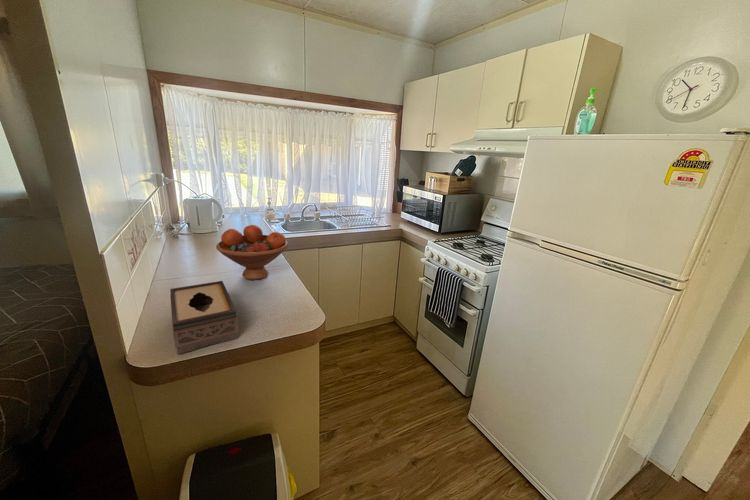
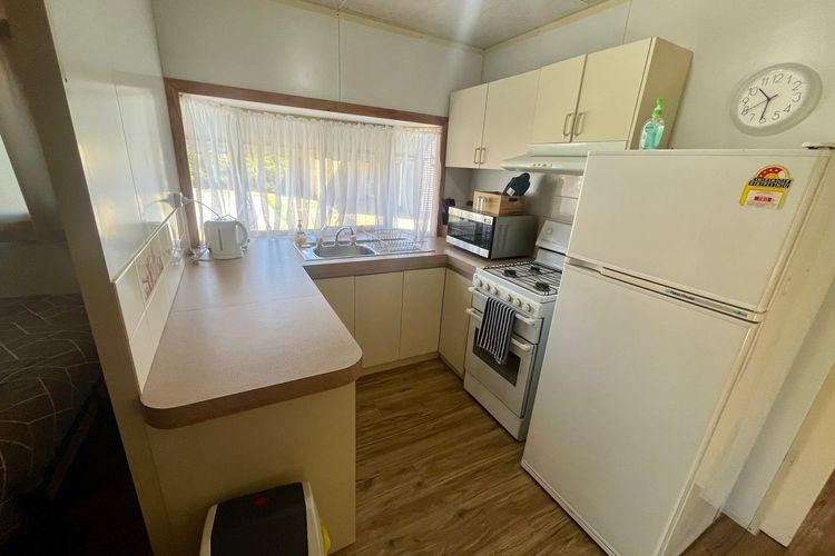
- fruit bowl (254, 253)
- tissue box (202, 312)
